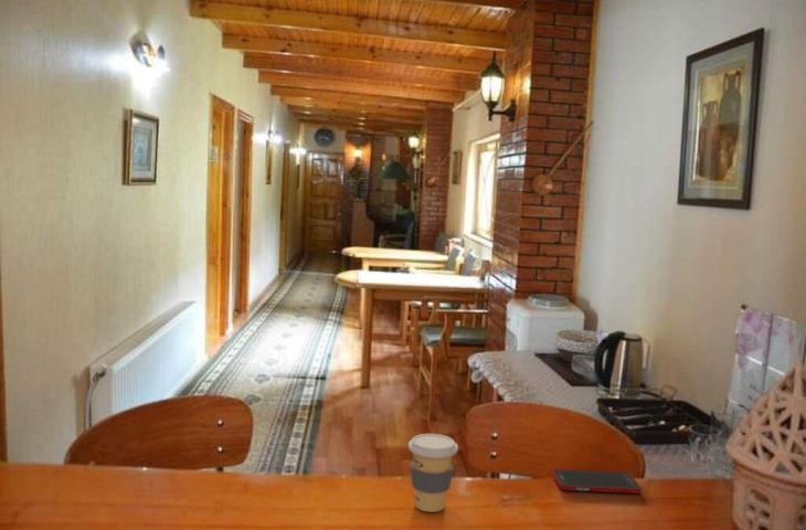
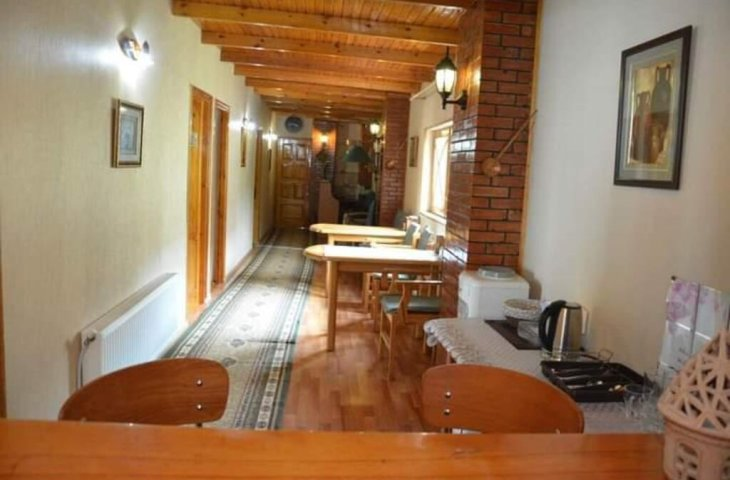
- coffee cup (431, 473)
- cell phone (595, 480)
